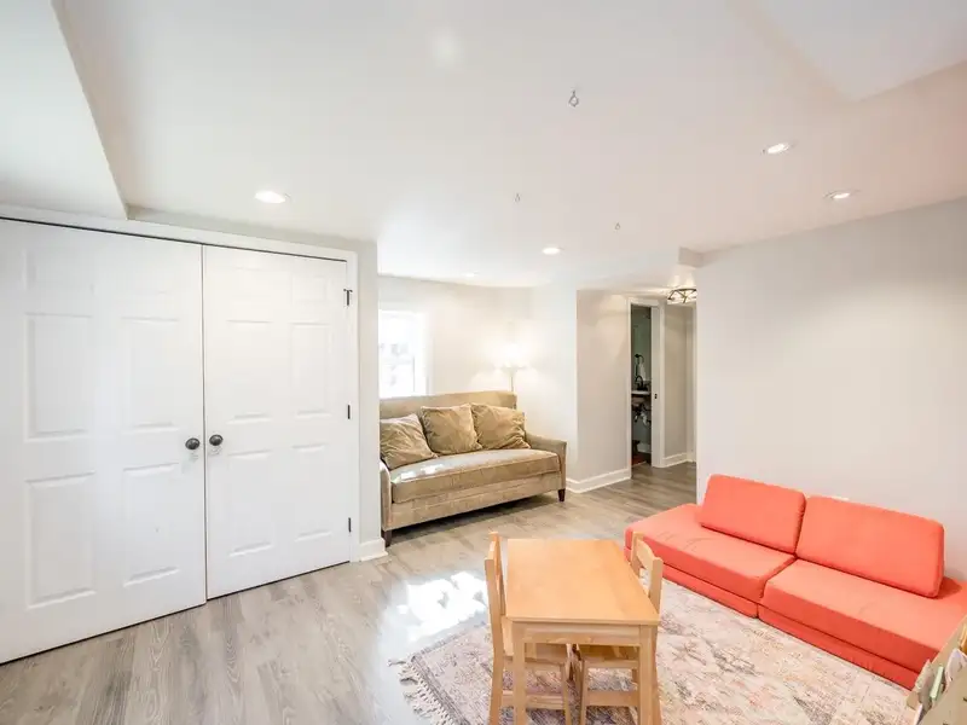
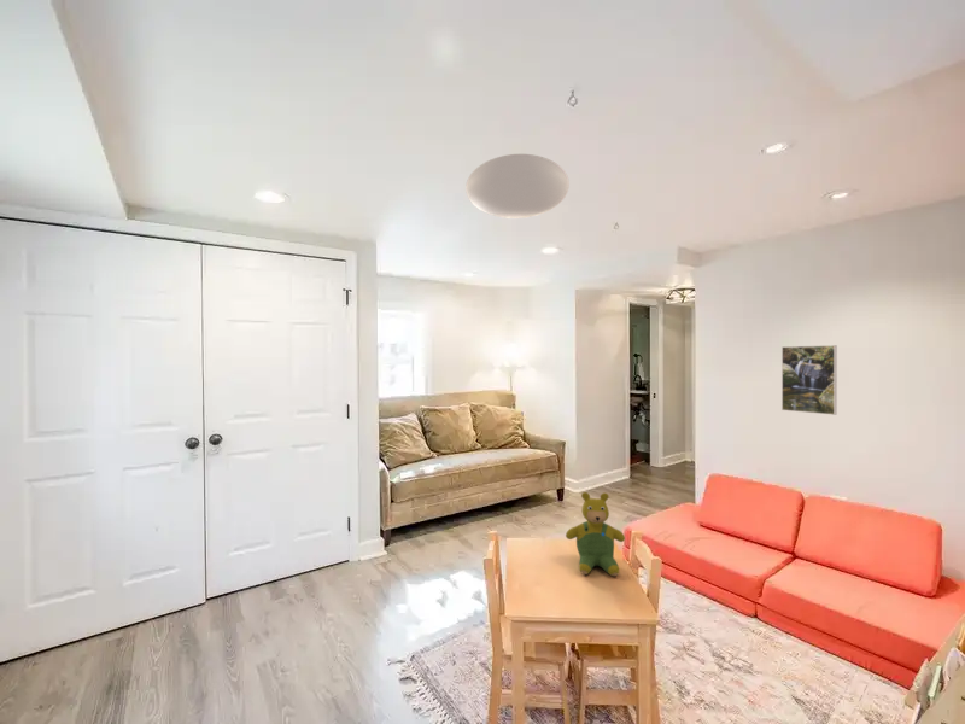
+ teddy bear (596, 530)
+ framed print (807, 379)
+ ceiling light (516, 188)
